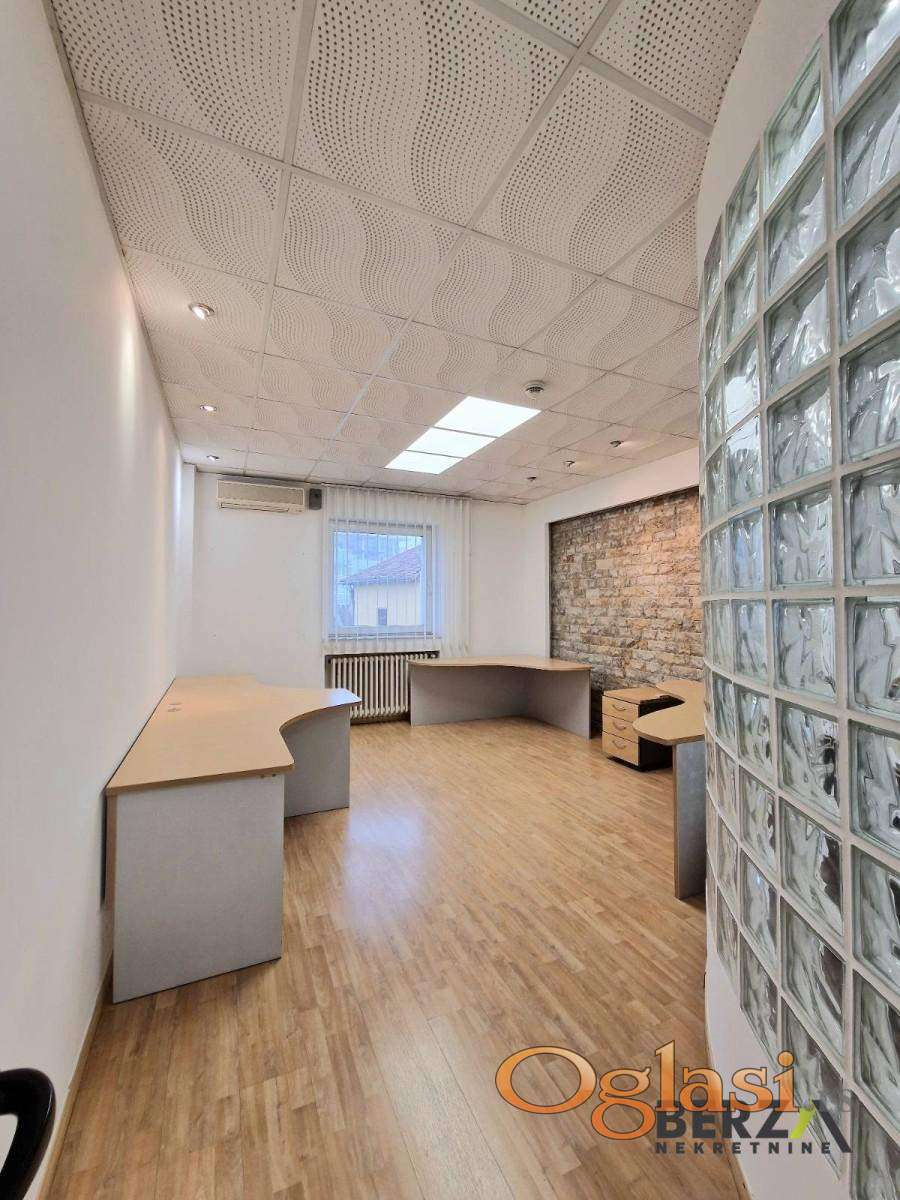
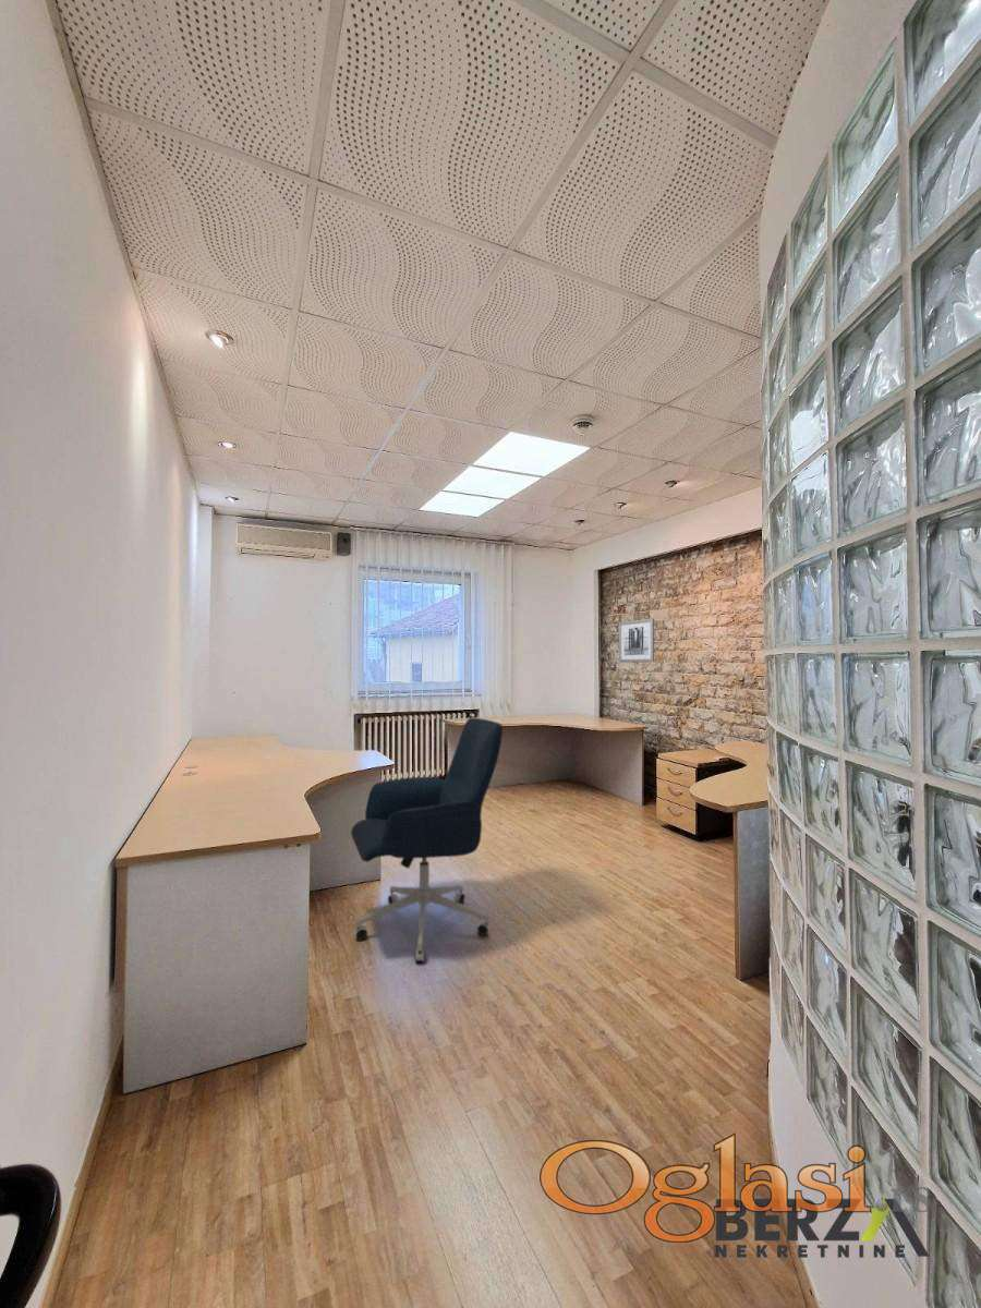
+ office chair (427, 823)
+ wall art (635, 641)
